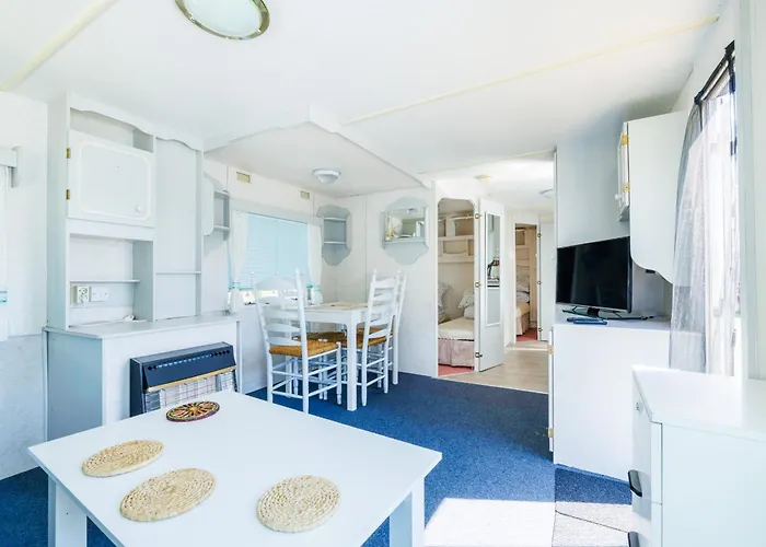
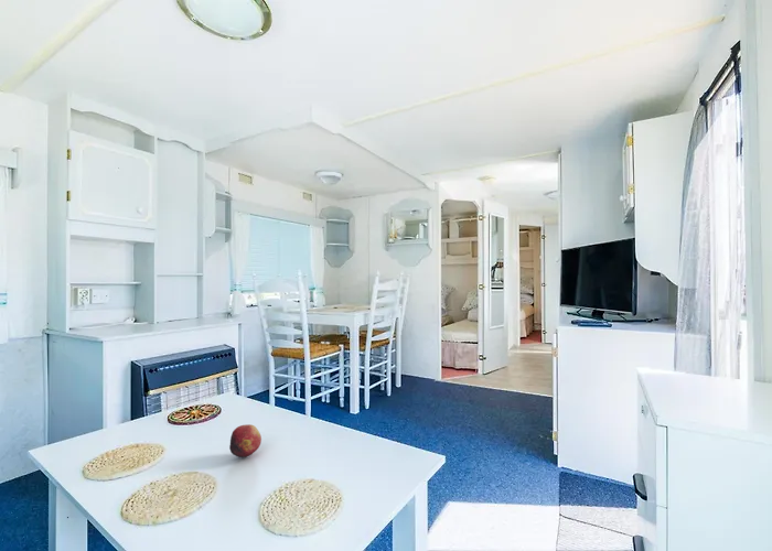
+ fruit (245, 441)
